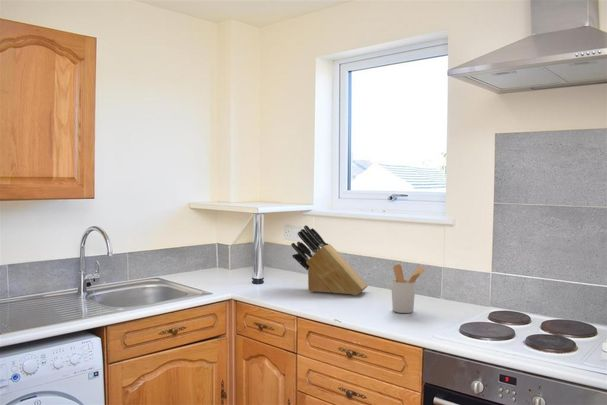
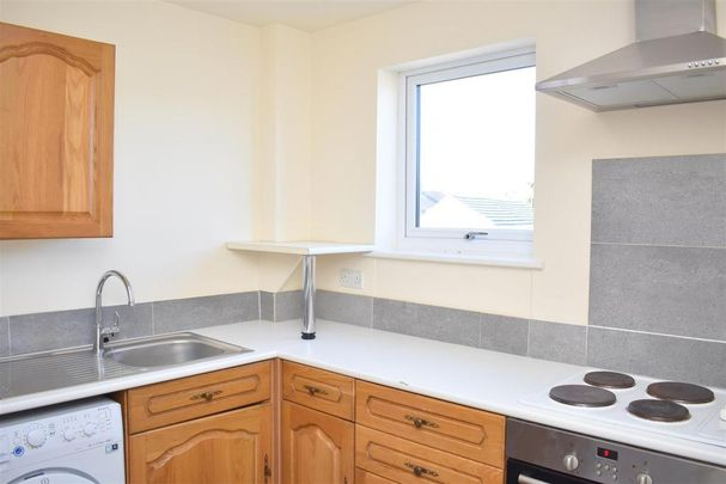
- knife block (328, 258)
- utensil holder (408, 288)
